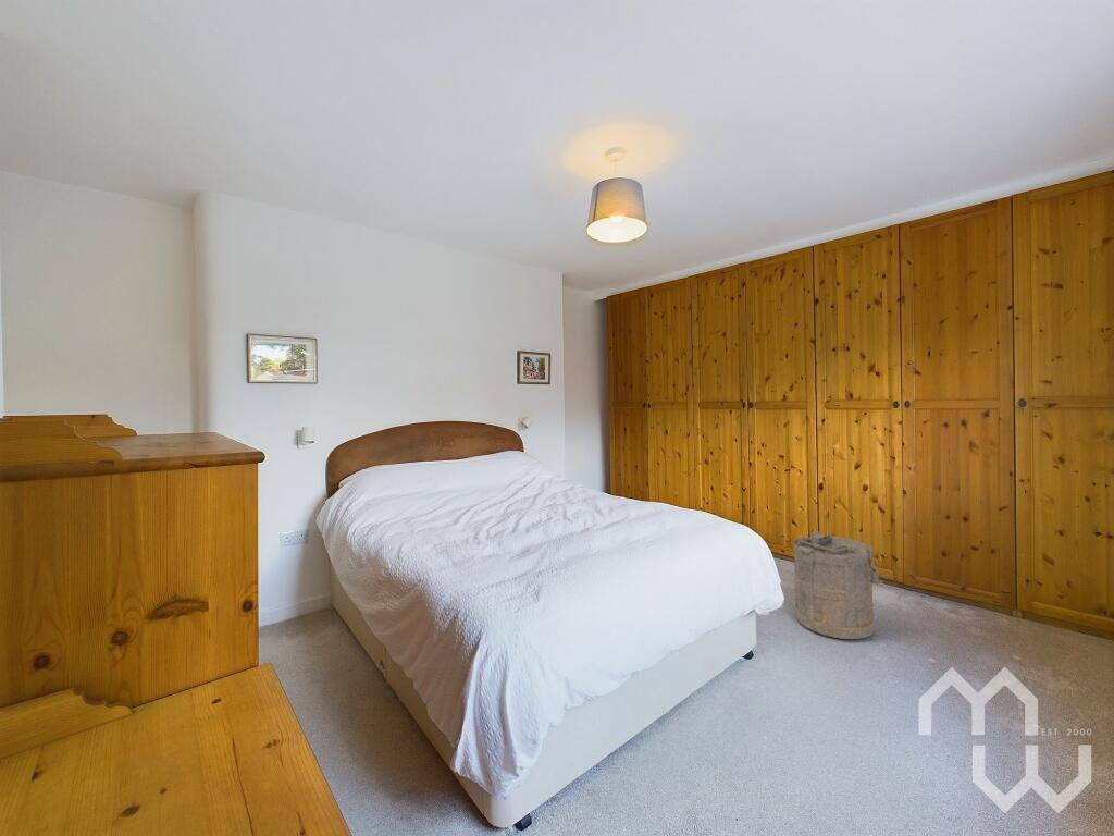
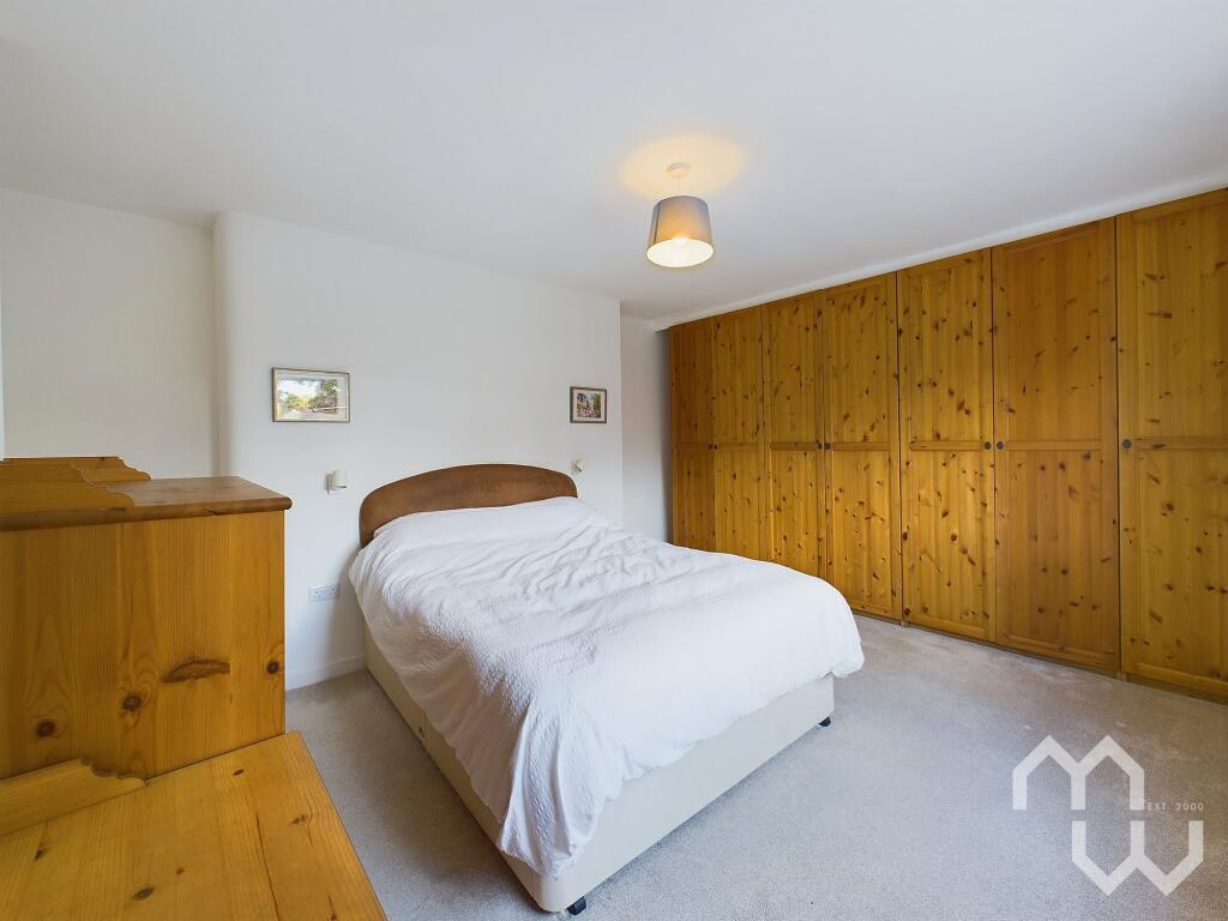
- laundry hamper (832, 578)
